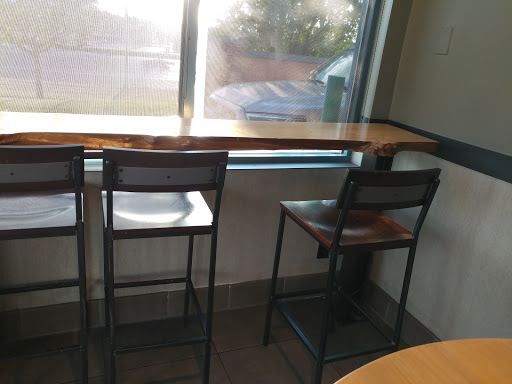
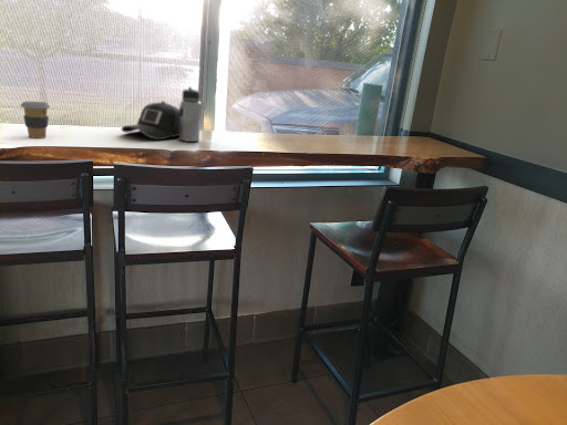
+ water bottle (159, 110)
+ coffee cup (35, 120)
